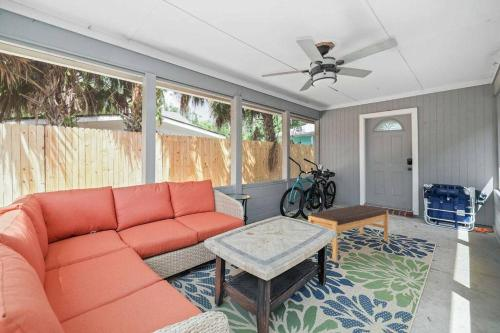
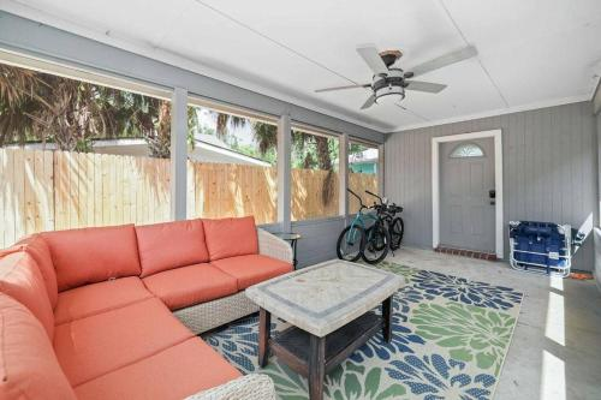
- bench (350, 228)
